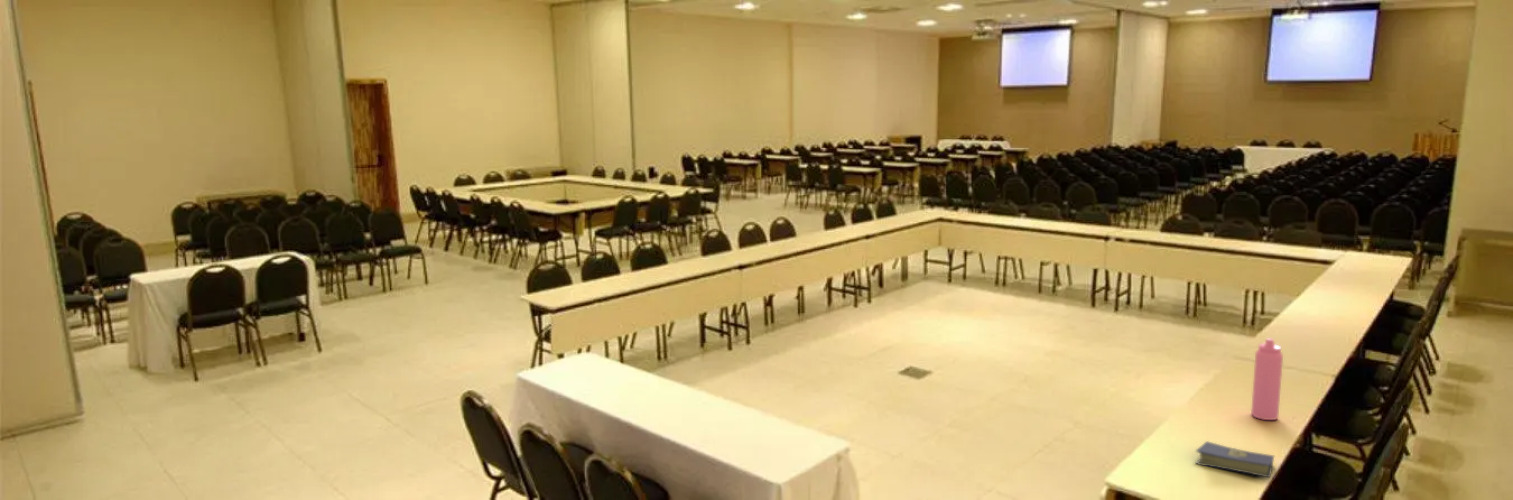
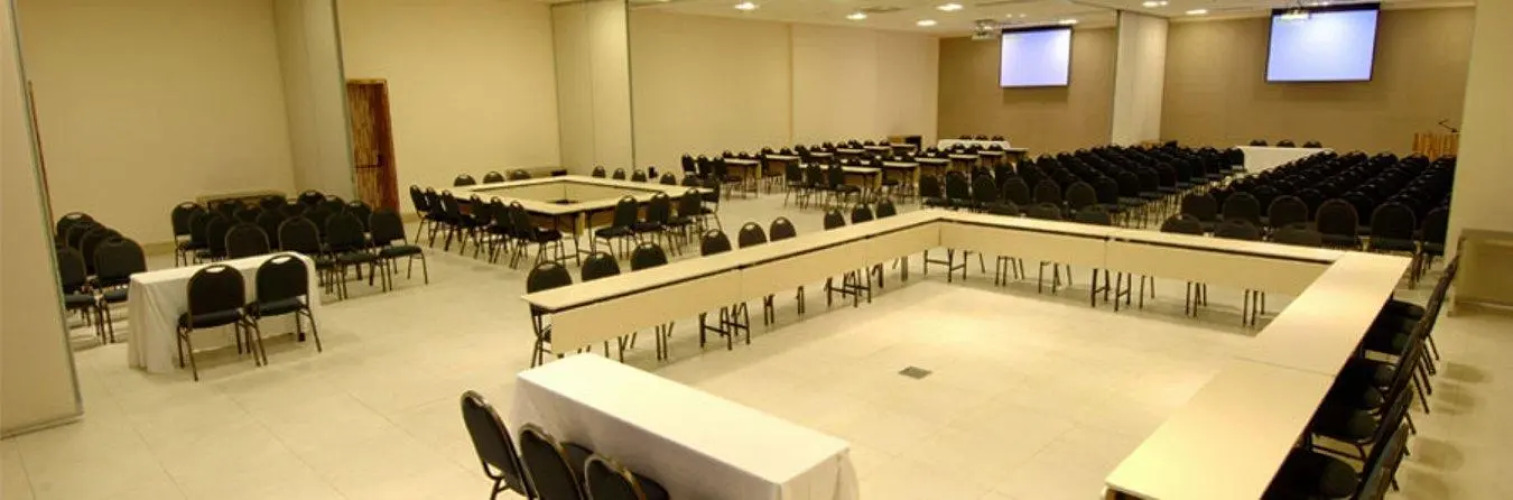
- water bottle (1267, 377)
- hardcover book (1236, 457)
